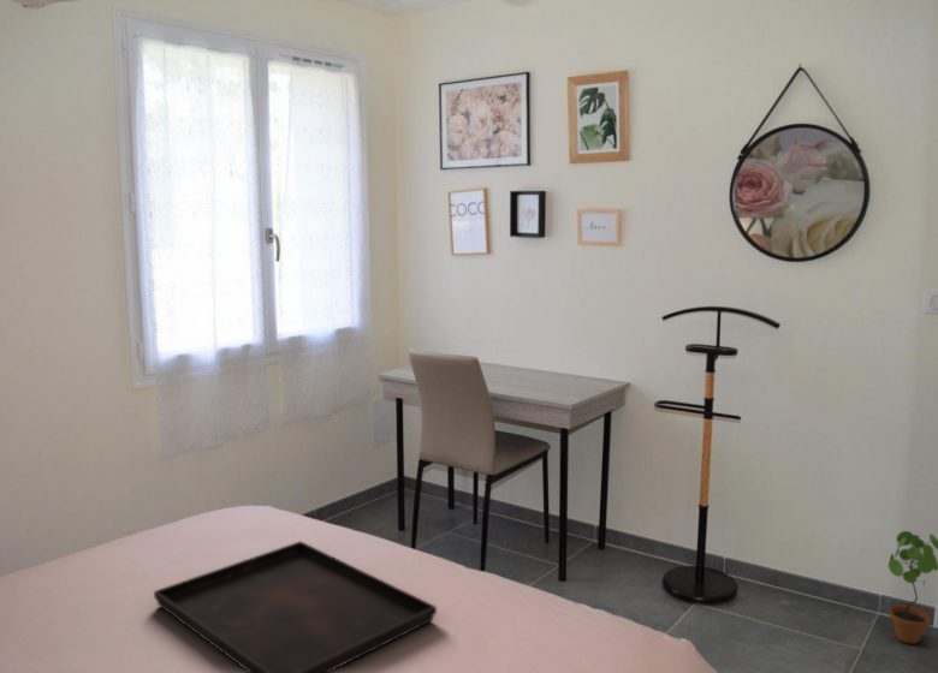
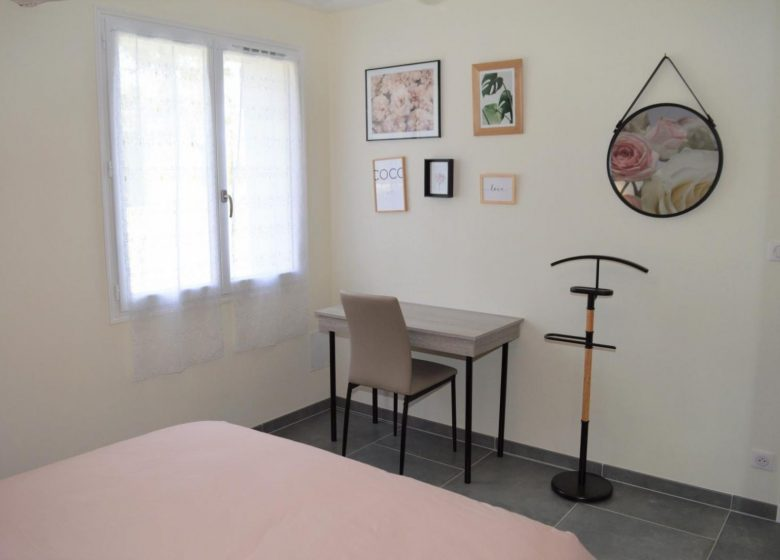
- potted plant (913, 585)
- serving tray (292, 606)
